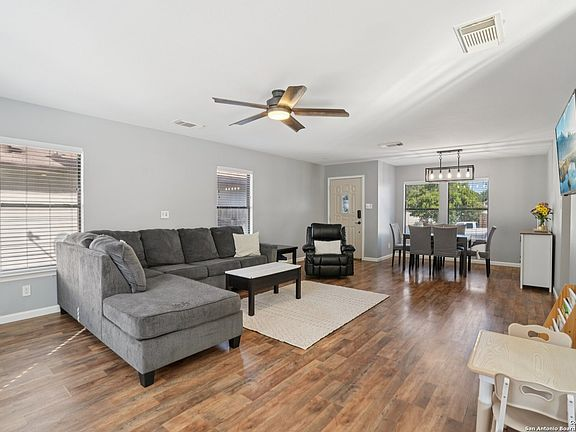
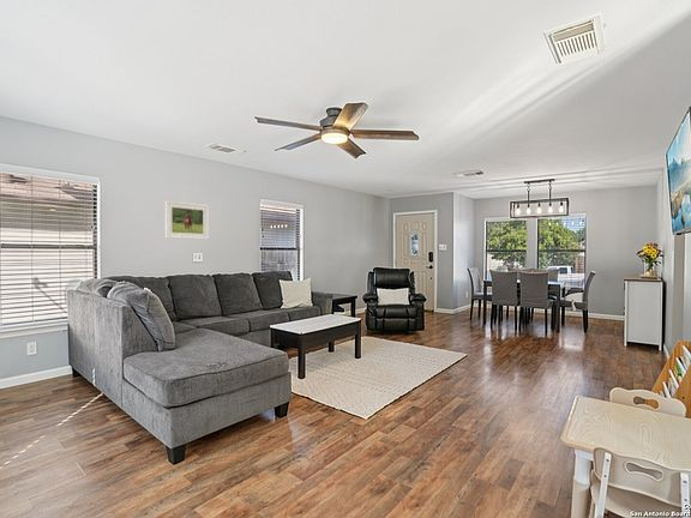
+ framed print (187, 221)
